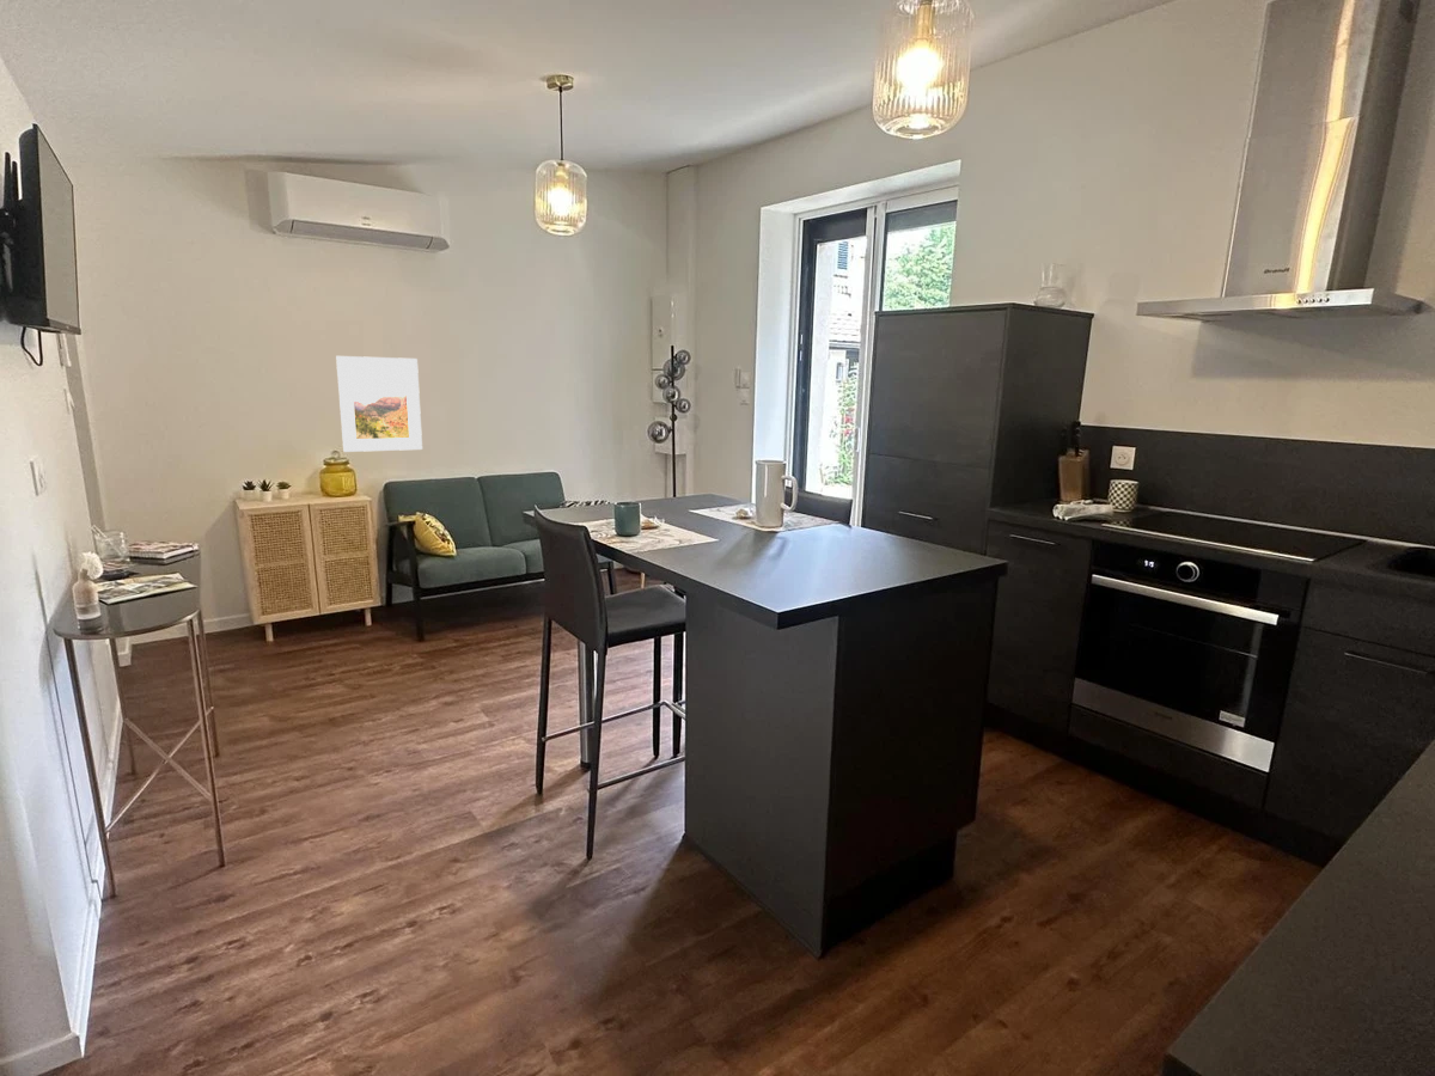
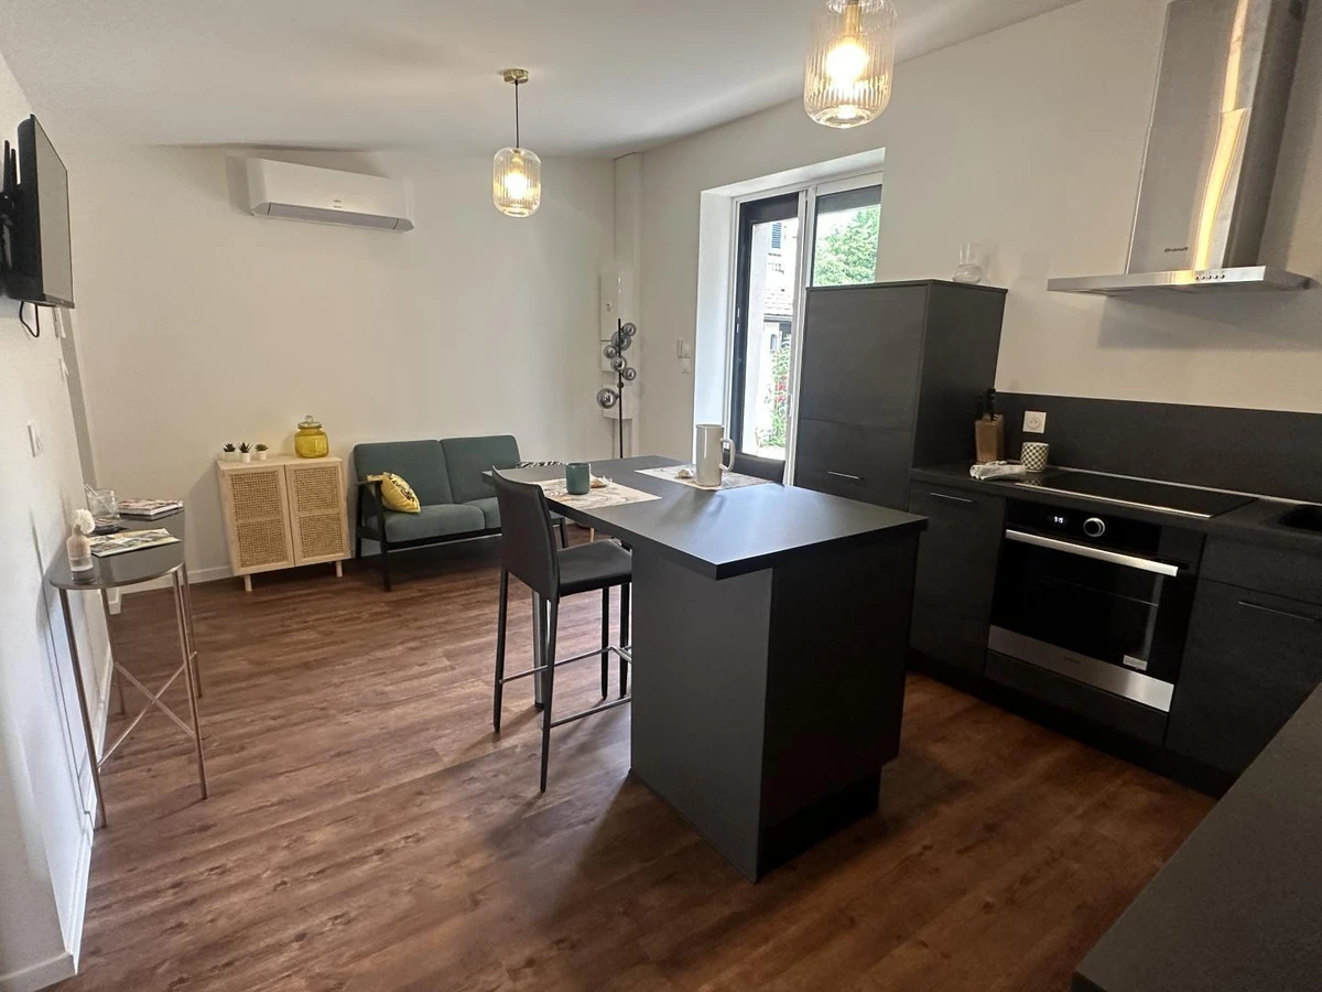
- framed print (380, 404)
